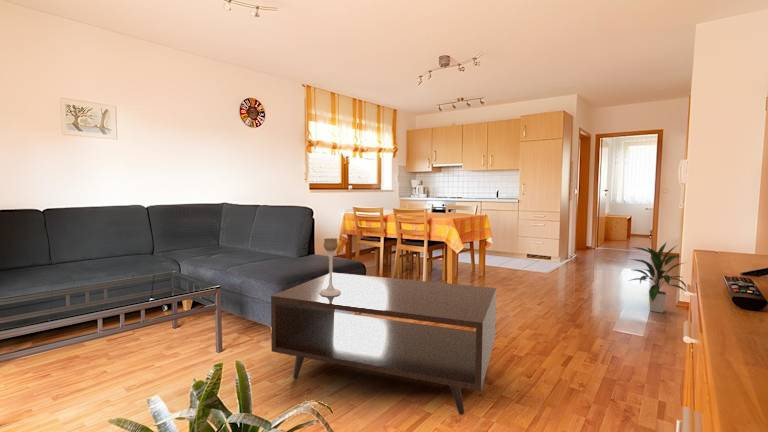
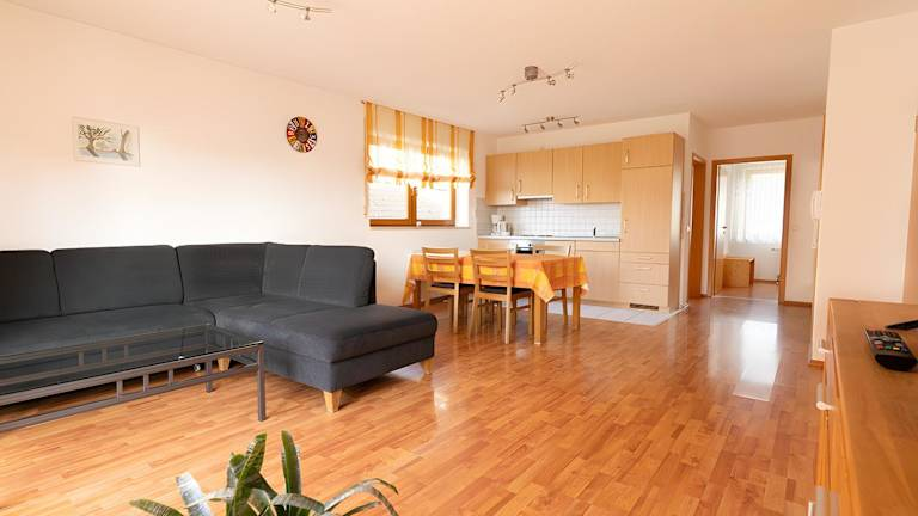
- coffee table (388, 332)
- indoor plant (656, 276)
- candle holder (330, 265)
